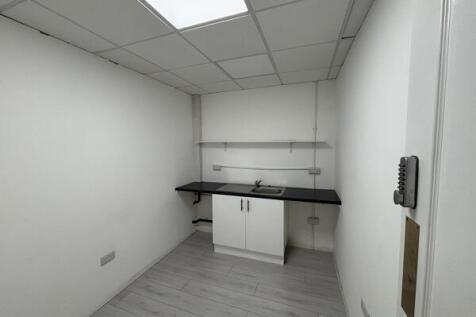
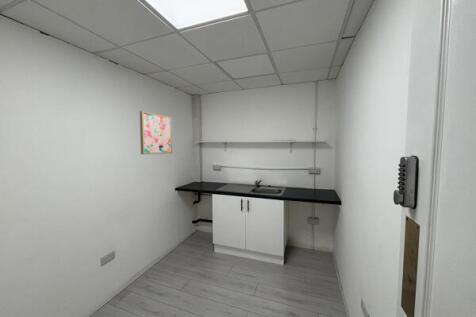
+ wall art (157, 134)
